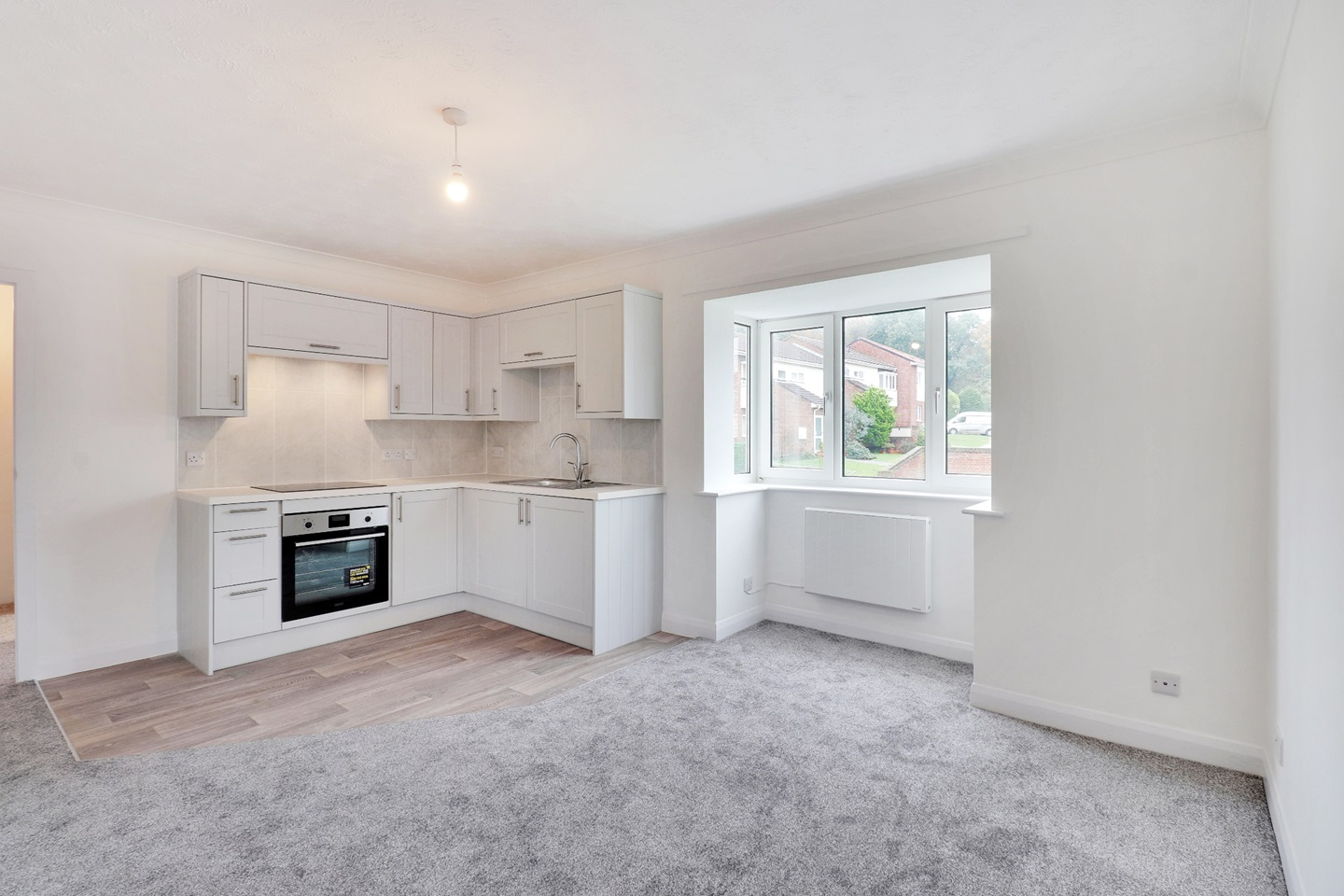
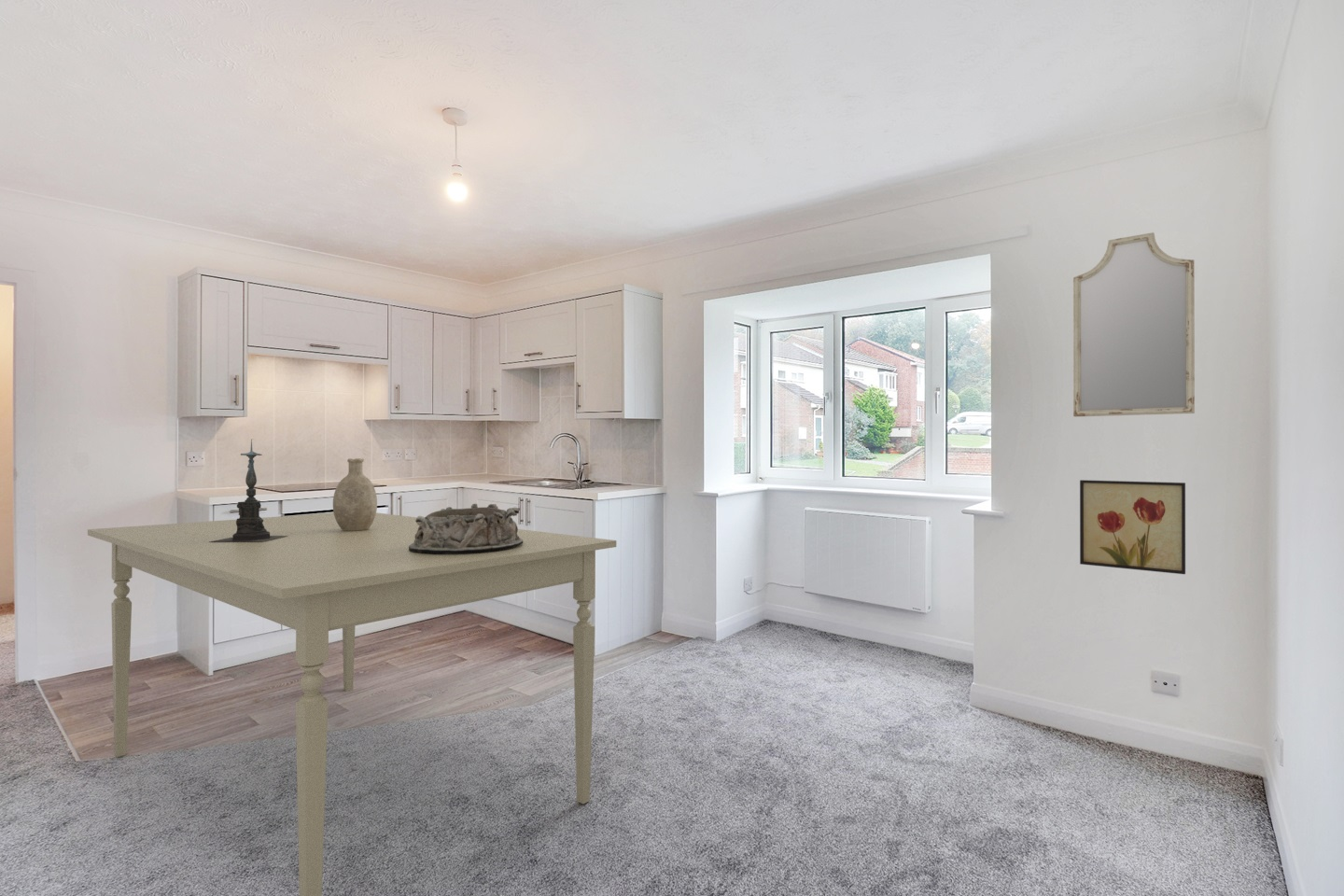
+ decorative vase (356, 493)
+ dining table (343, 655)
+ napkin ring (469, 525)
+ home mirror (1130, 326)
+ candle holder (250, 488)
+ wall art (1130, 525)
